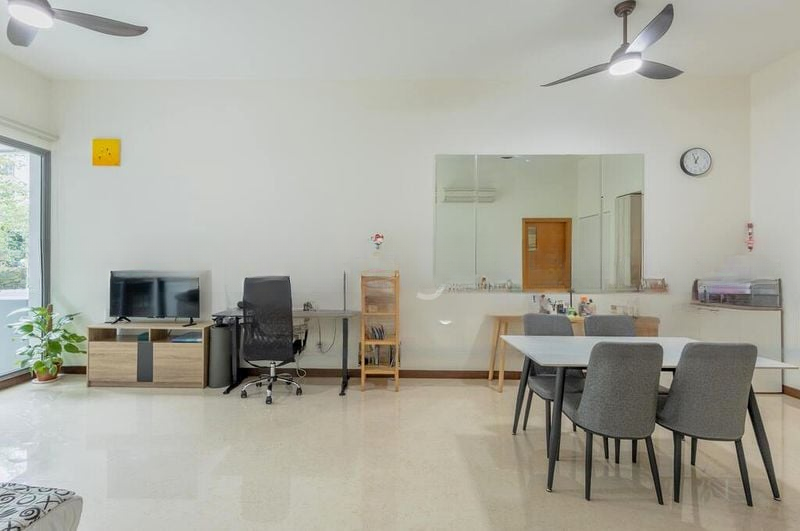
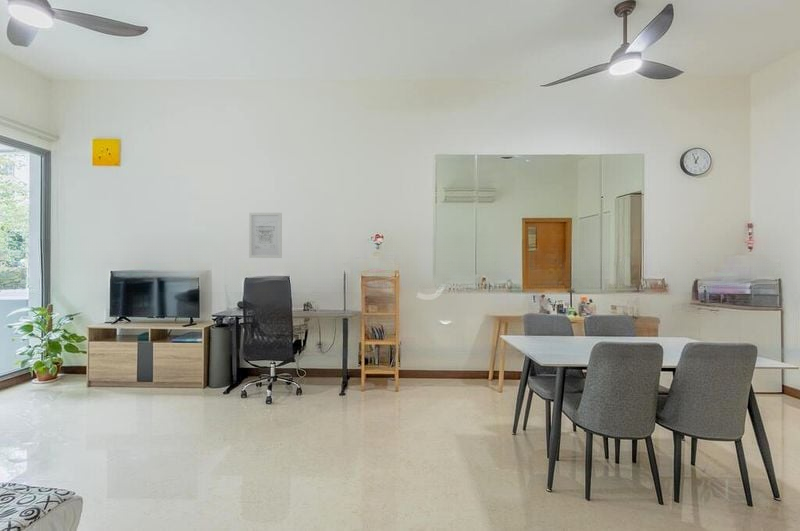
+ wall art (265, 235)
